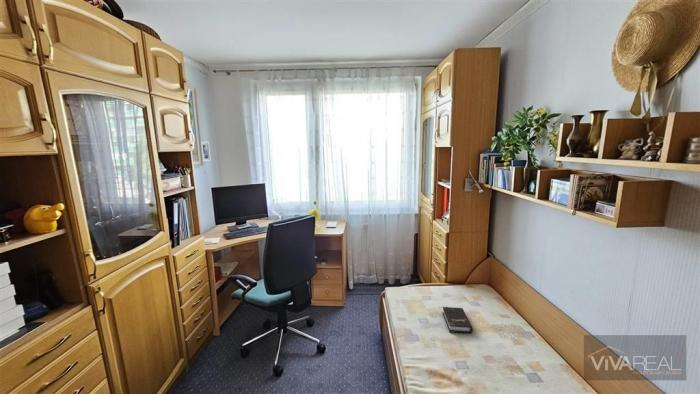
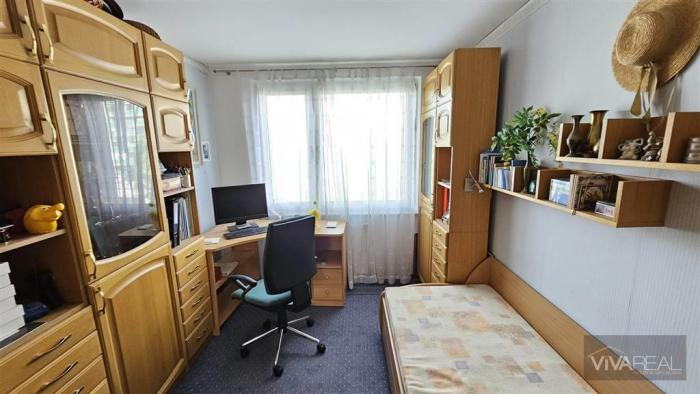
- hardback book (456, 319)
